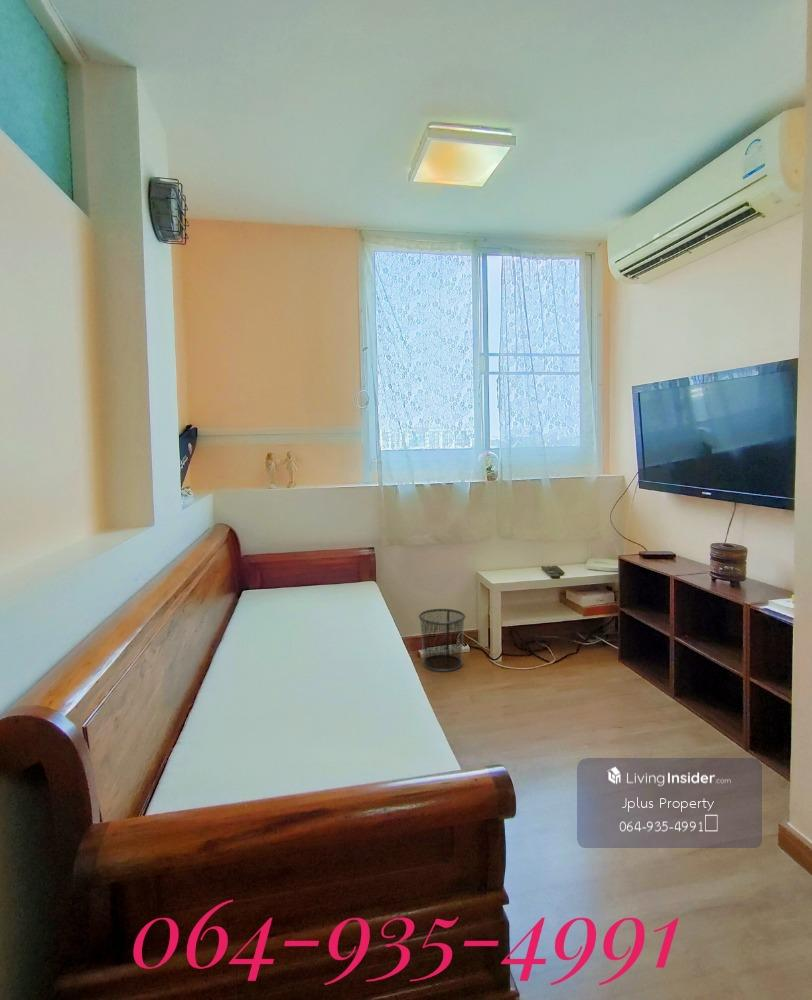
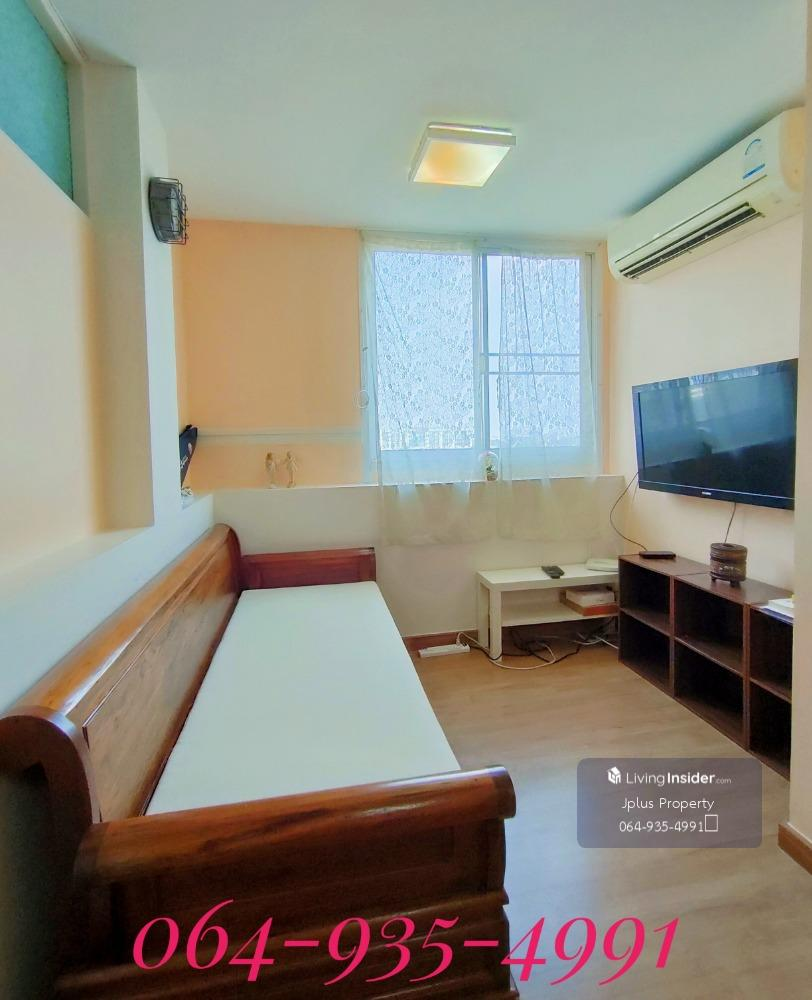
- waste bin (442, 639)
